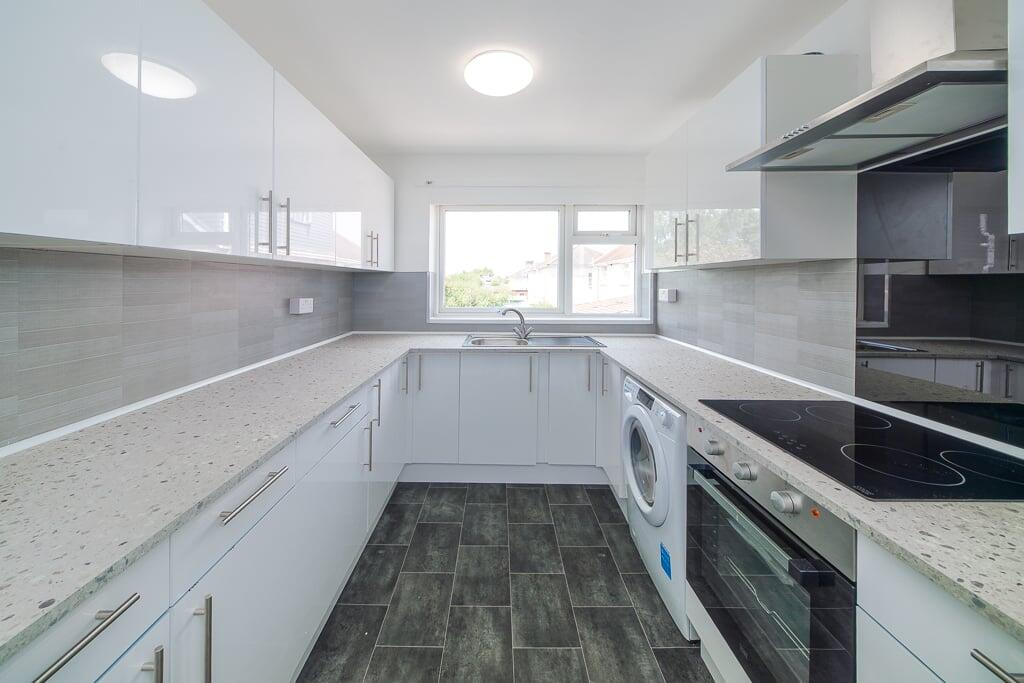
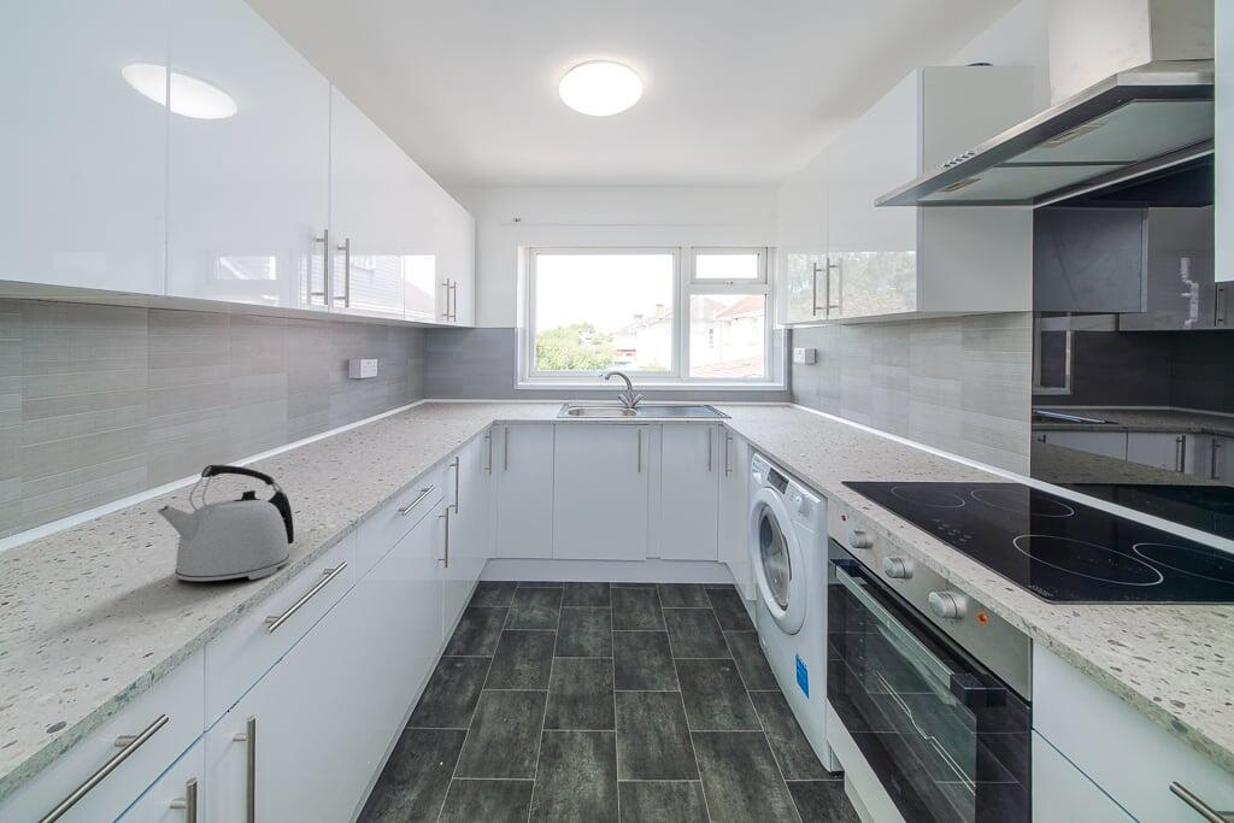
+ kettle (231, 517)
